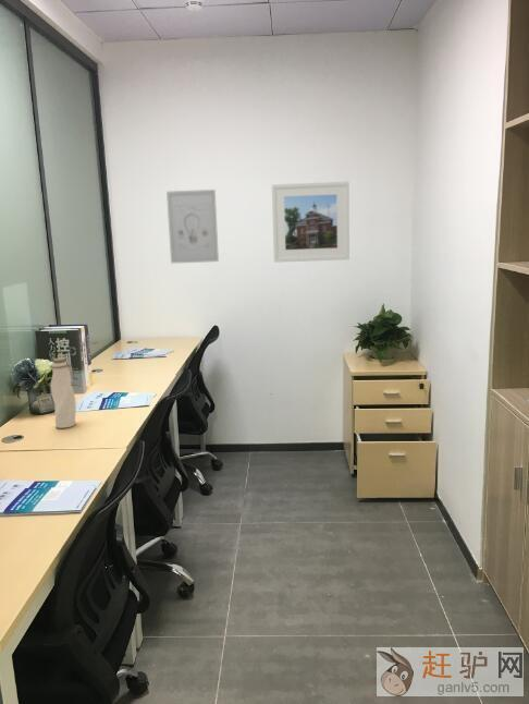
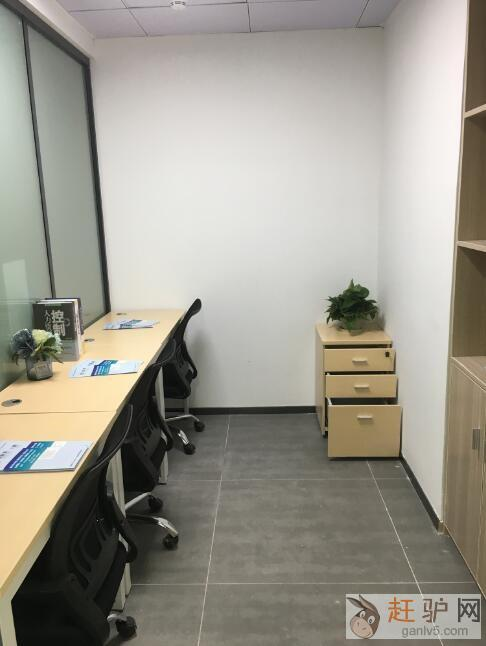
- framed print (310, 222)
- water bottle (63, 391)
- wall art (193, 227)
